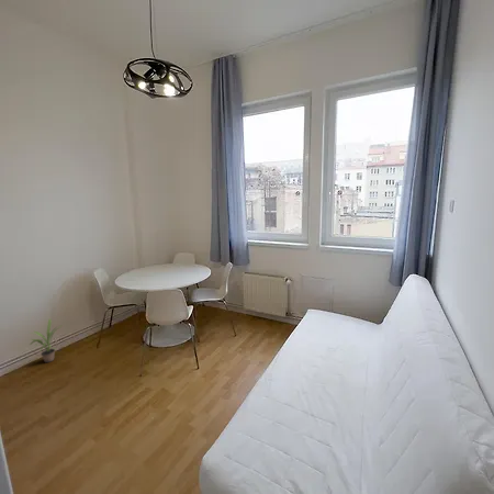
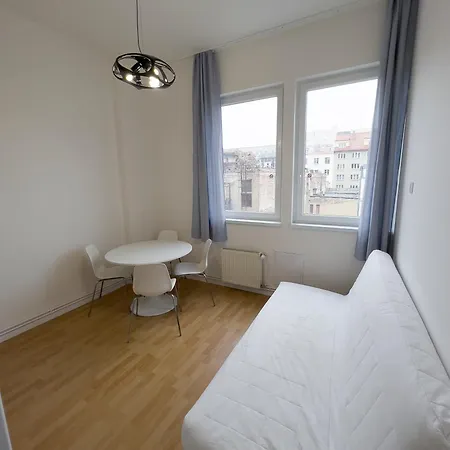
- potted plant (48, 341)
